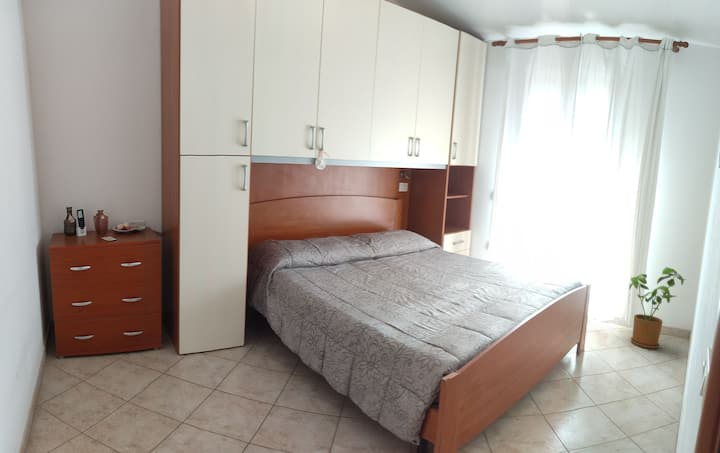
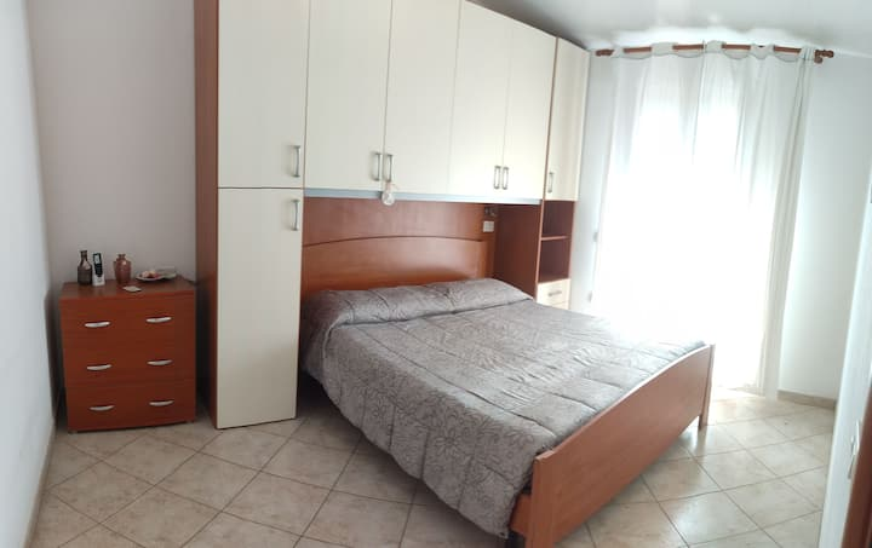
- house plant (652, 306)
